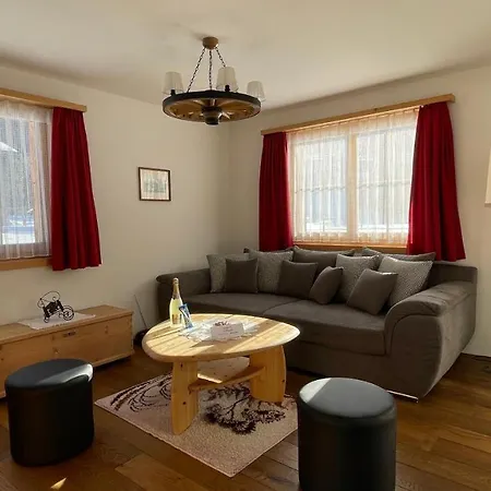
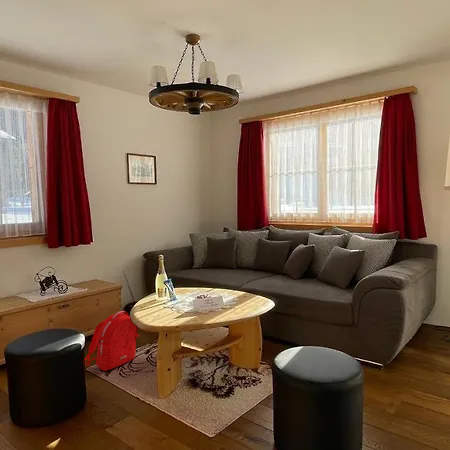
+ backpack (114, 336)
